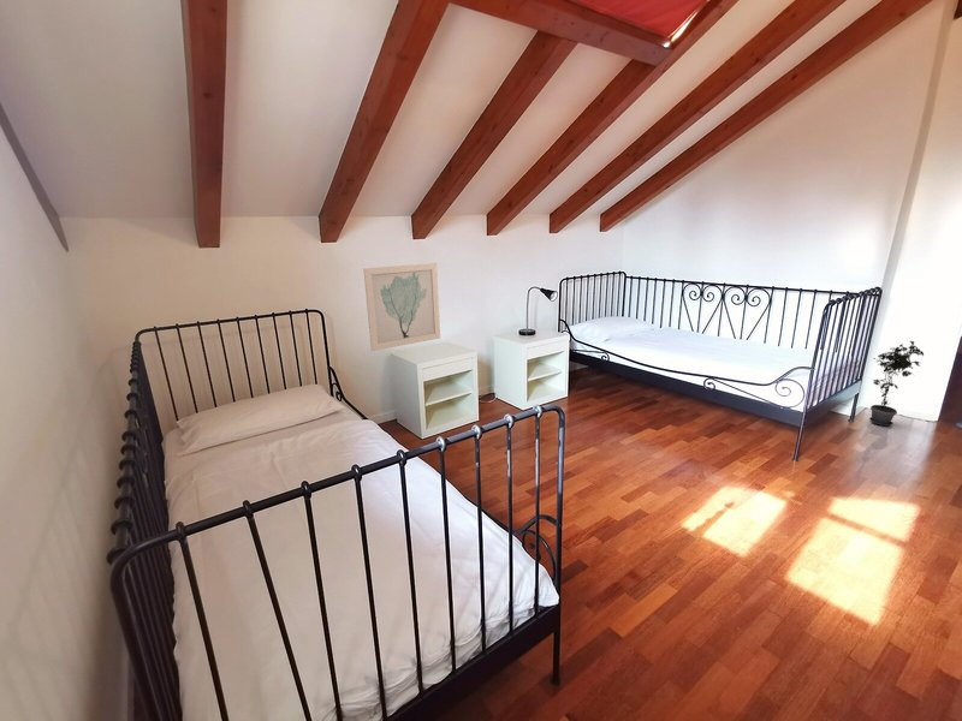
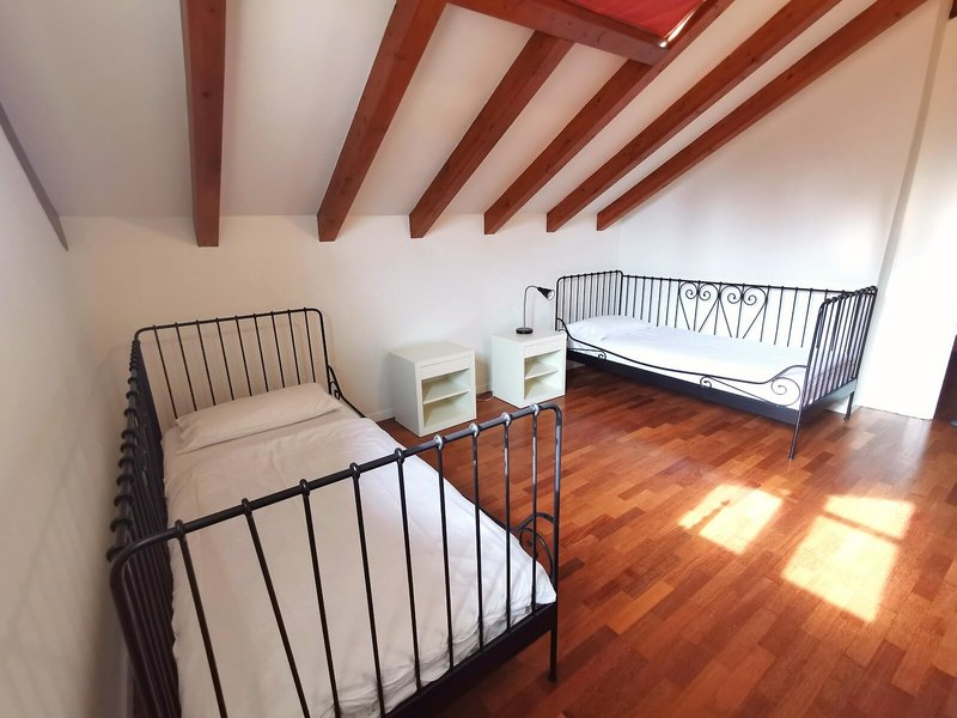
- potted plant (890, 383)
- wall art (404, 305)
